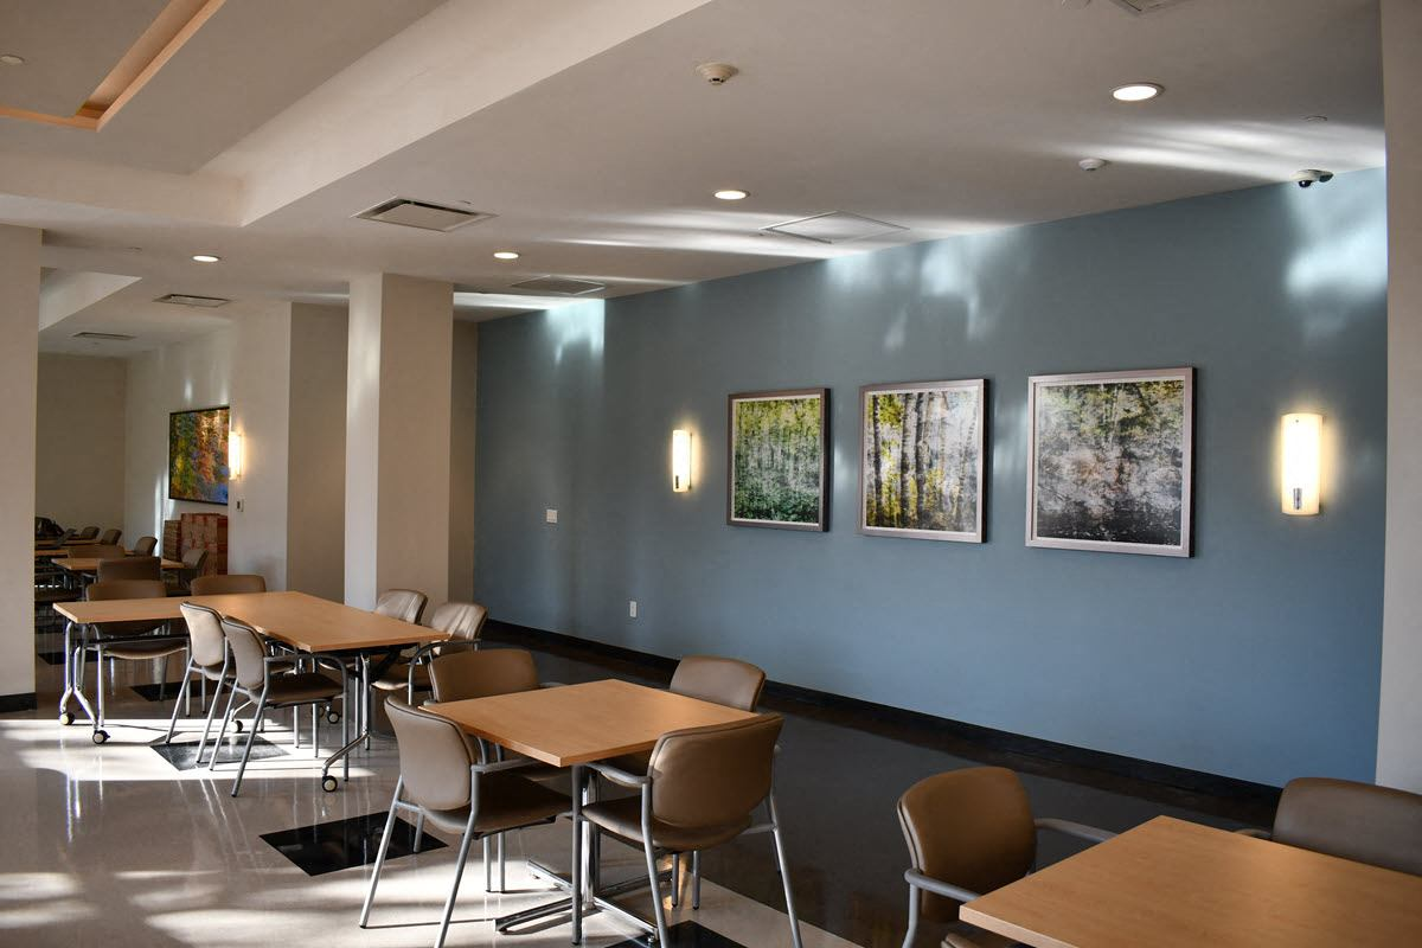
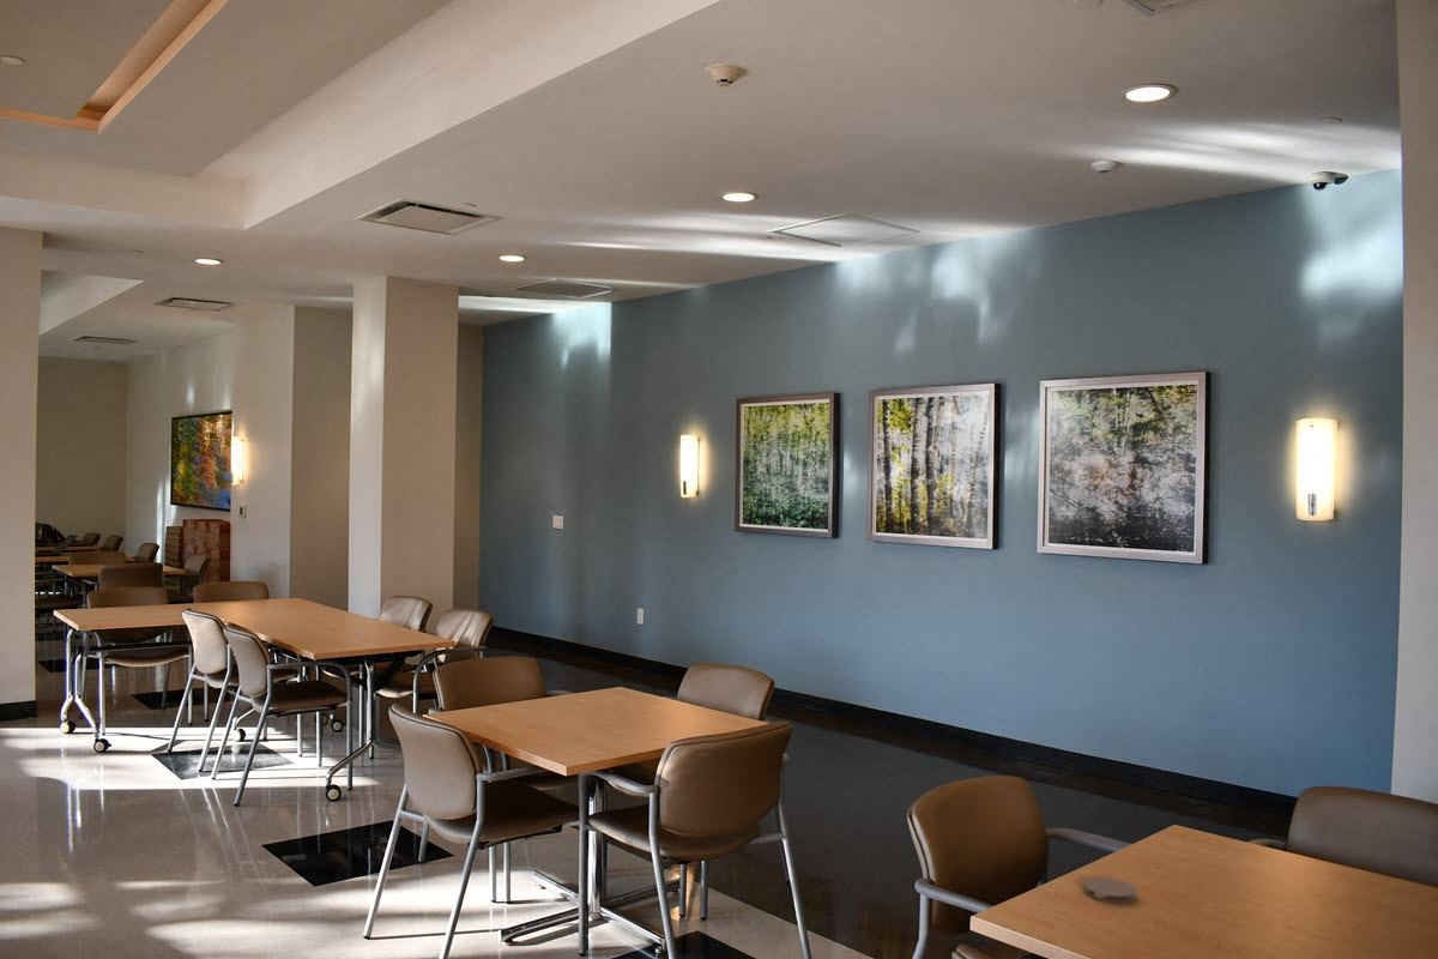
+ coaster (1110, 889)
